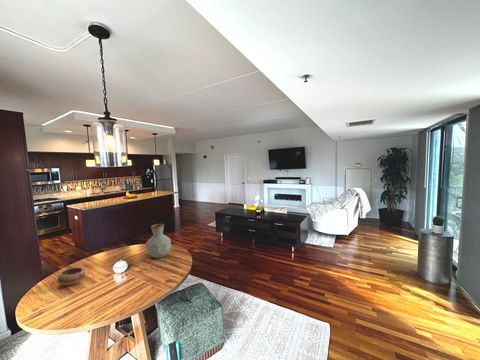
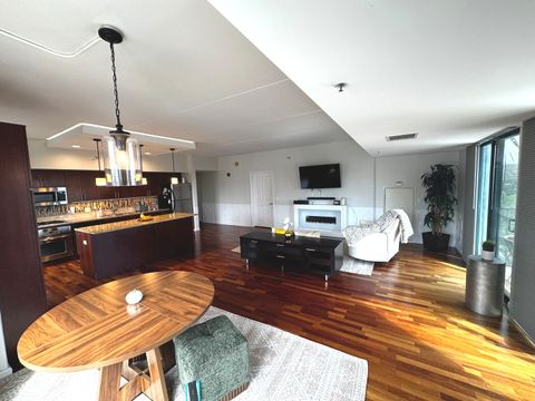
- bowl (71, 276)
- vase (158, 240)
